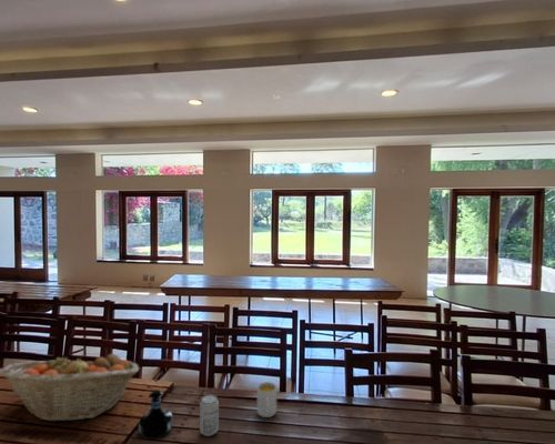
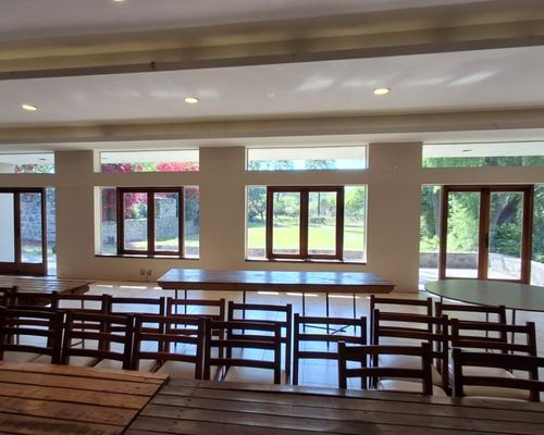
- mug (266, 401)
- beverage can (209, 414)
- tequila bottle (155, 410)
- fruit basket (73, 377)
